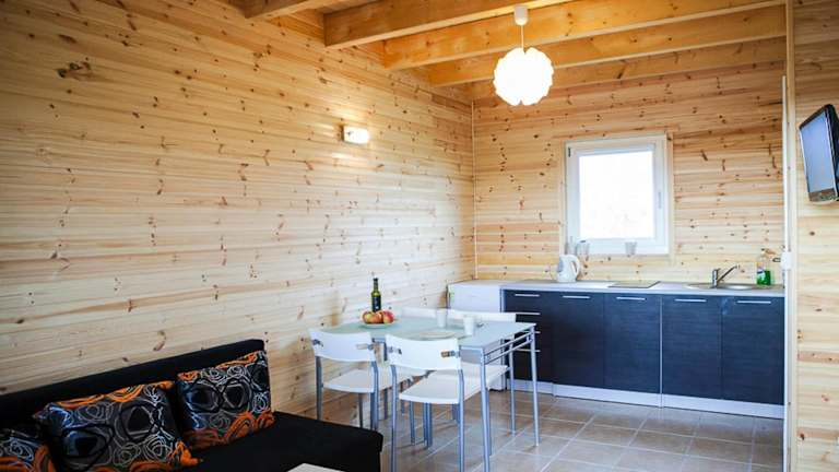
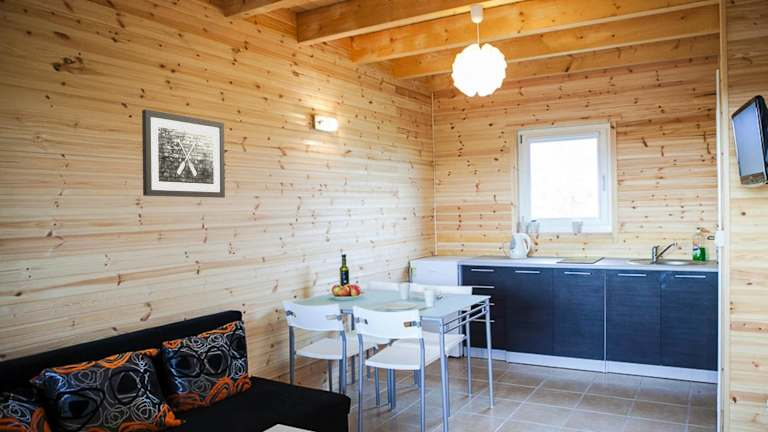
+ wall art (186, 156)
